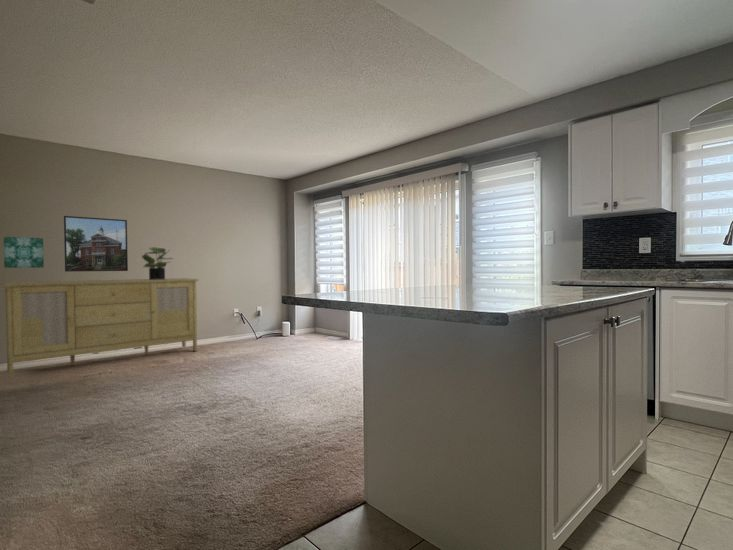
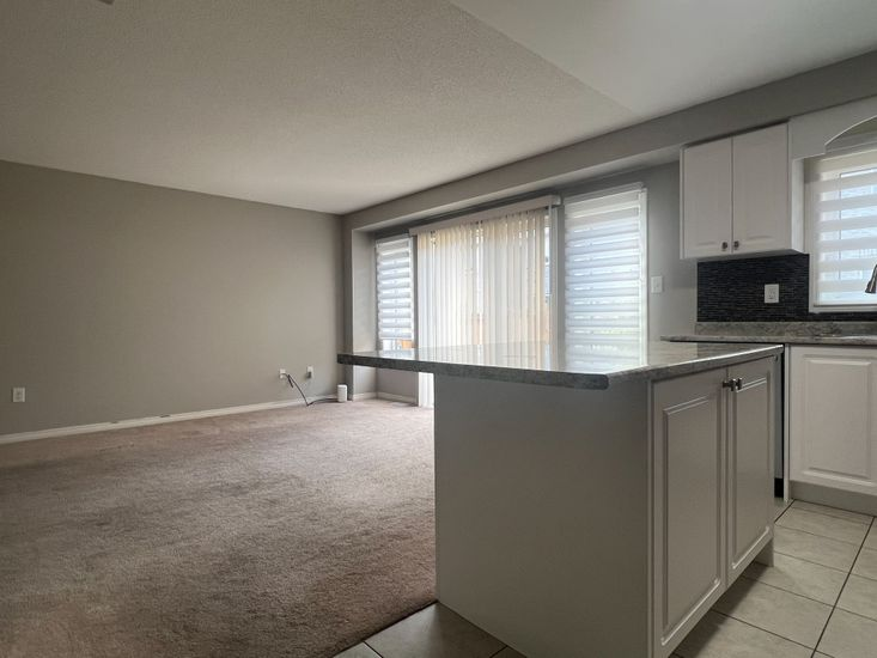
- wall art (24, 252)
- sideboard (110, 320)
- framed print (97, 244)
- potted plant (159, 262)
